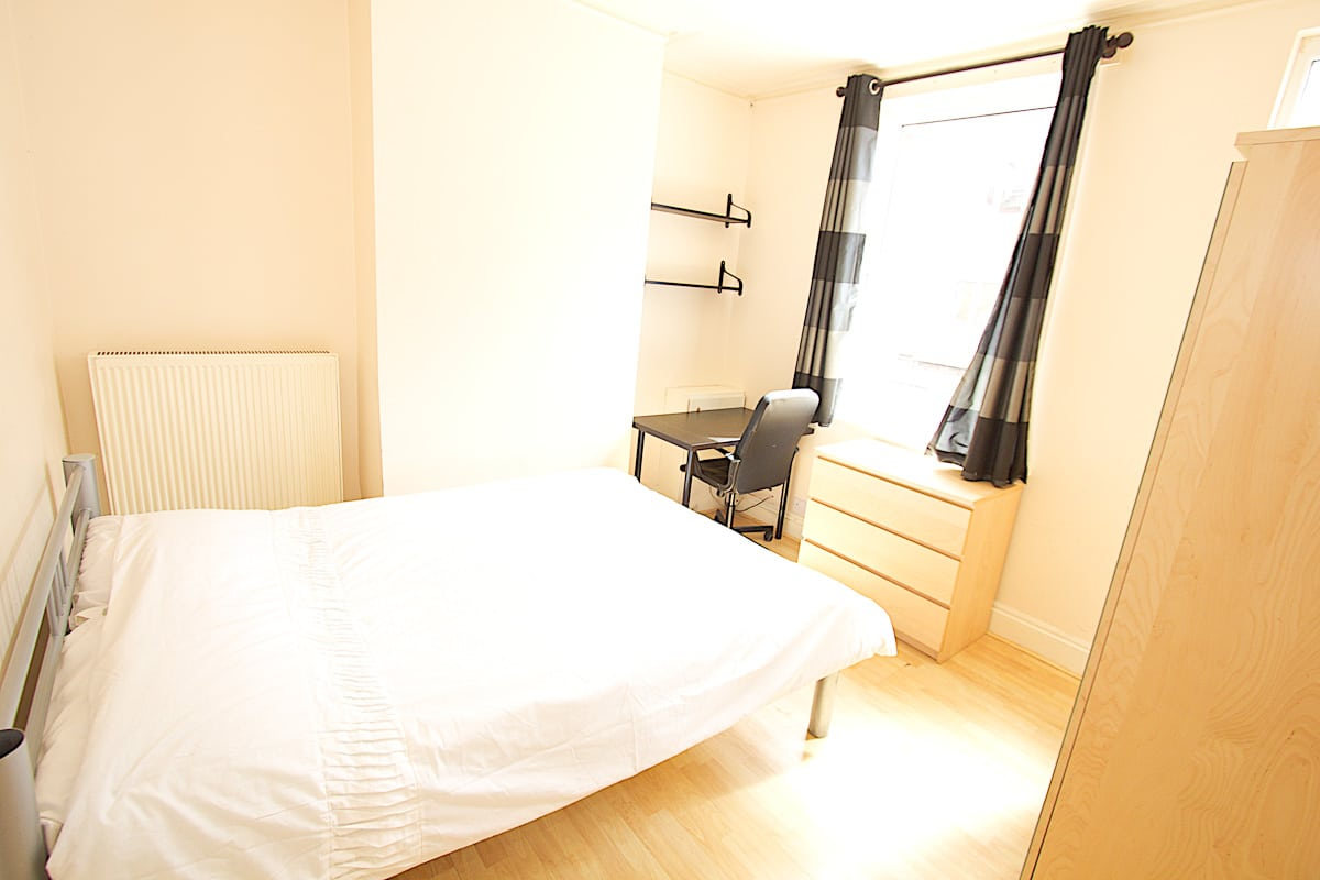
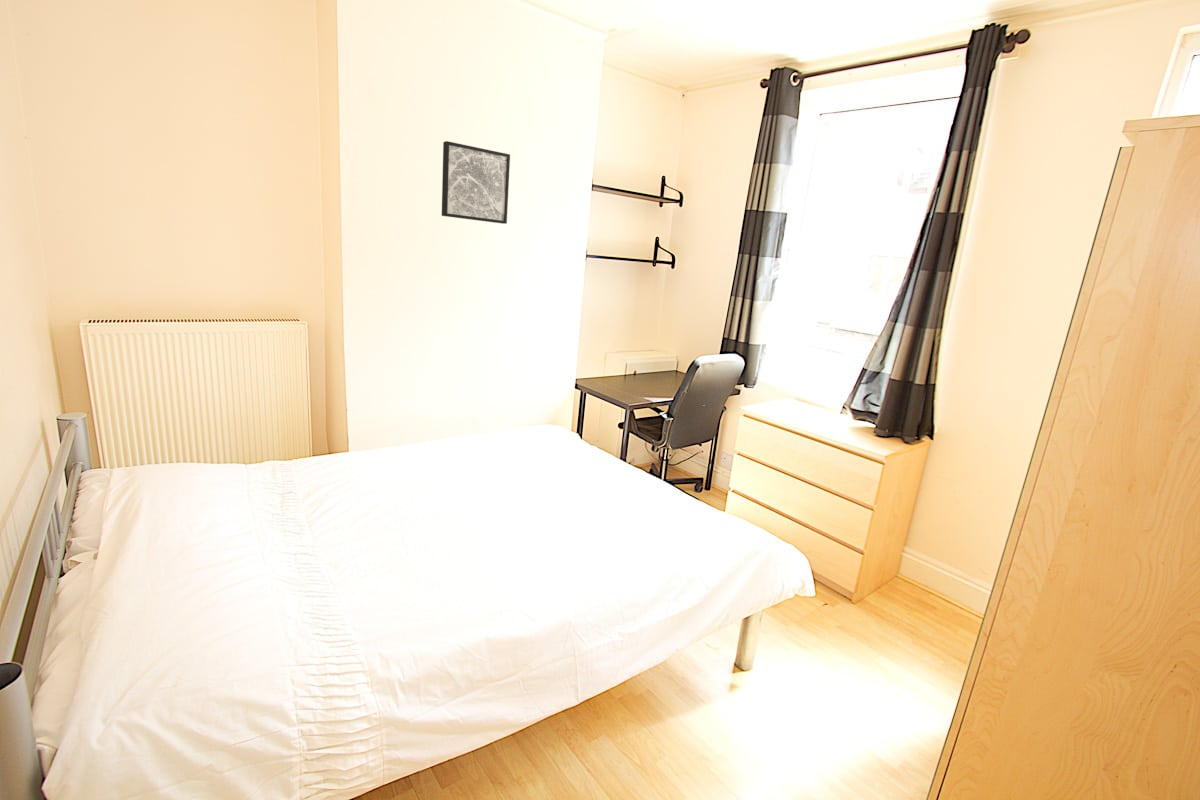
+ wall art (476, 184)
